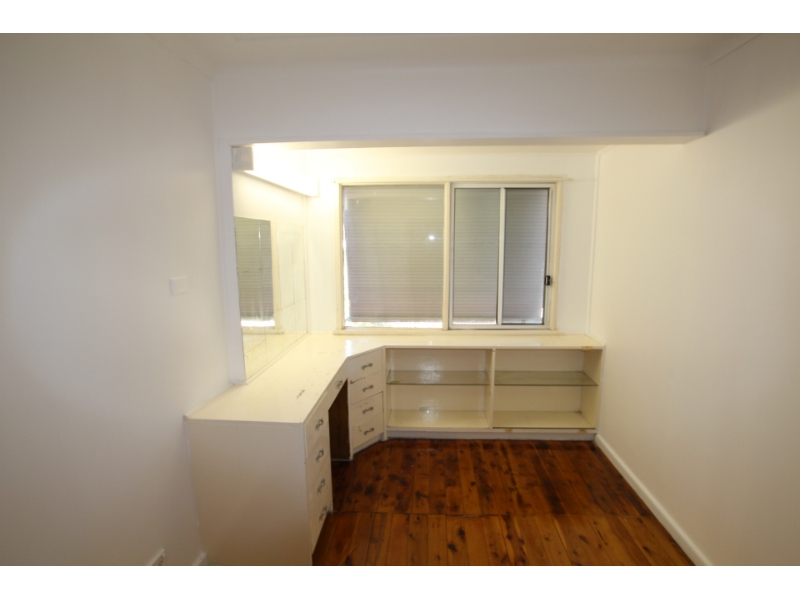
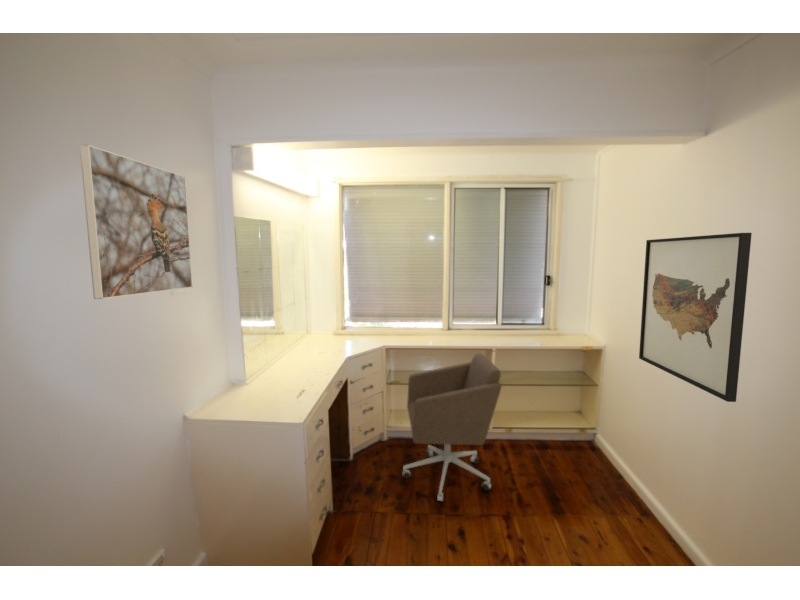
+ wall art (684, 308)
+ office chair (446, 419)
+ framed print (146, 228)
